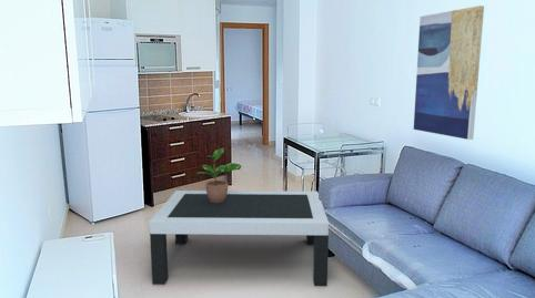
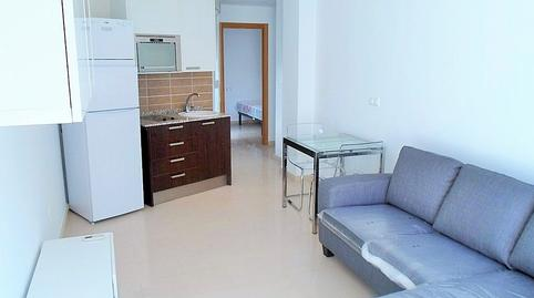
- coffee table (243, 233)
- wall art (444, 74)
- potted plant (216, 175)
